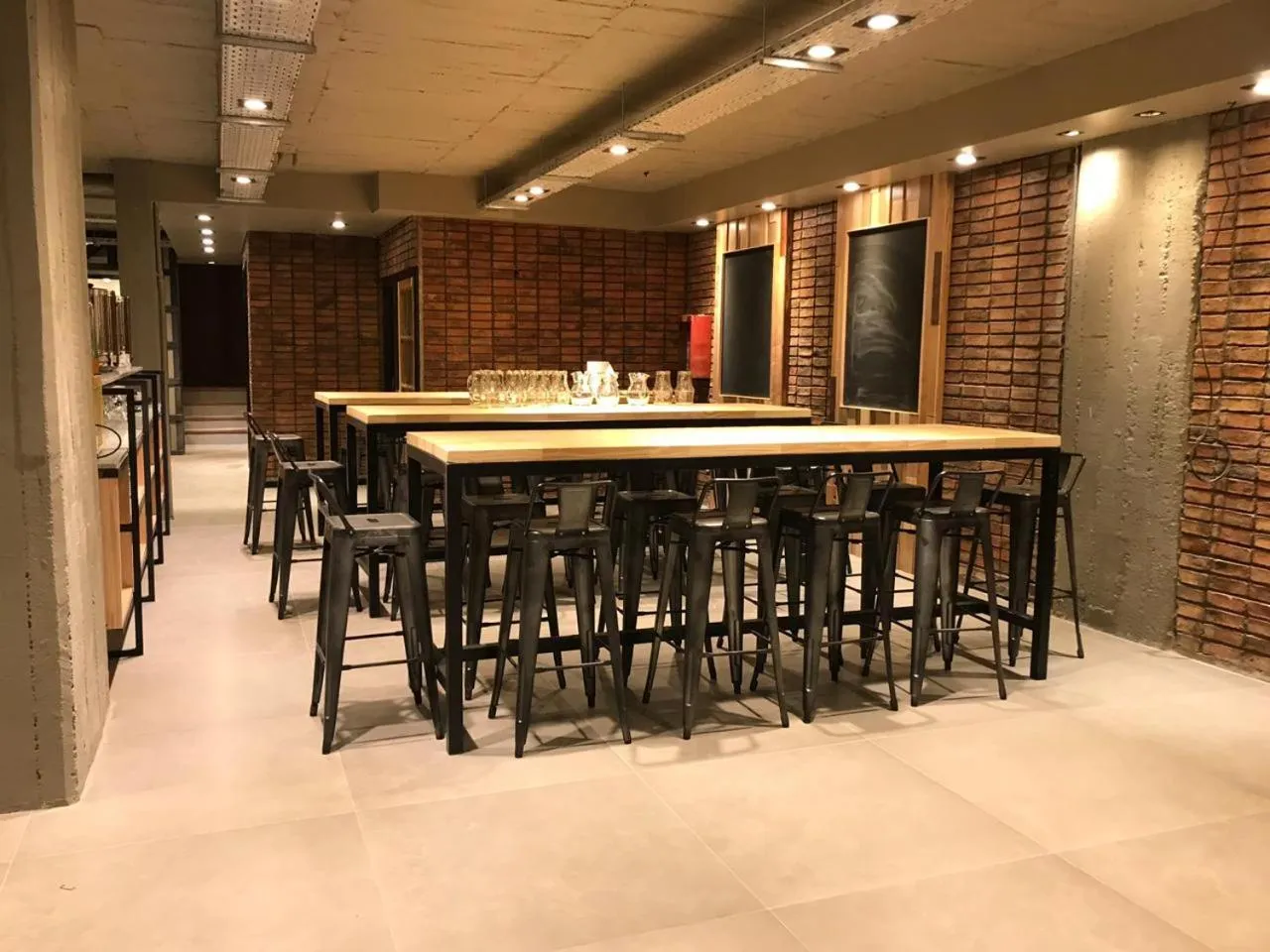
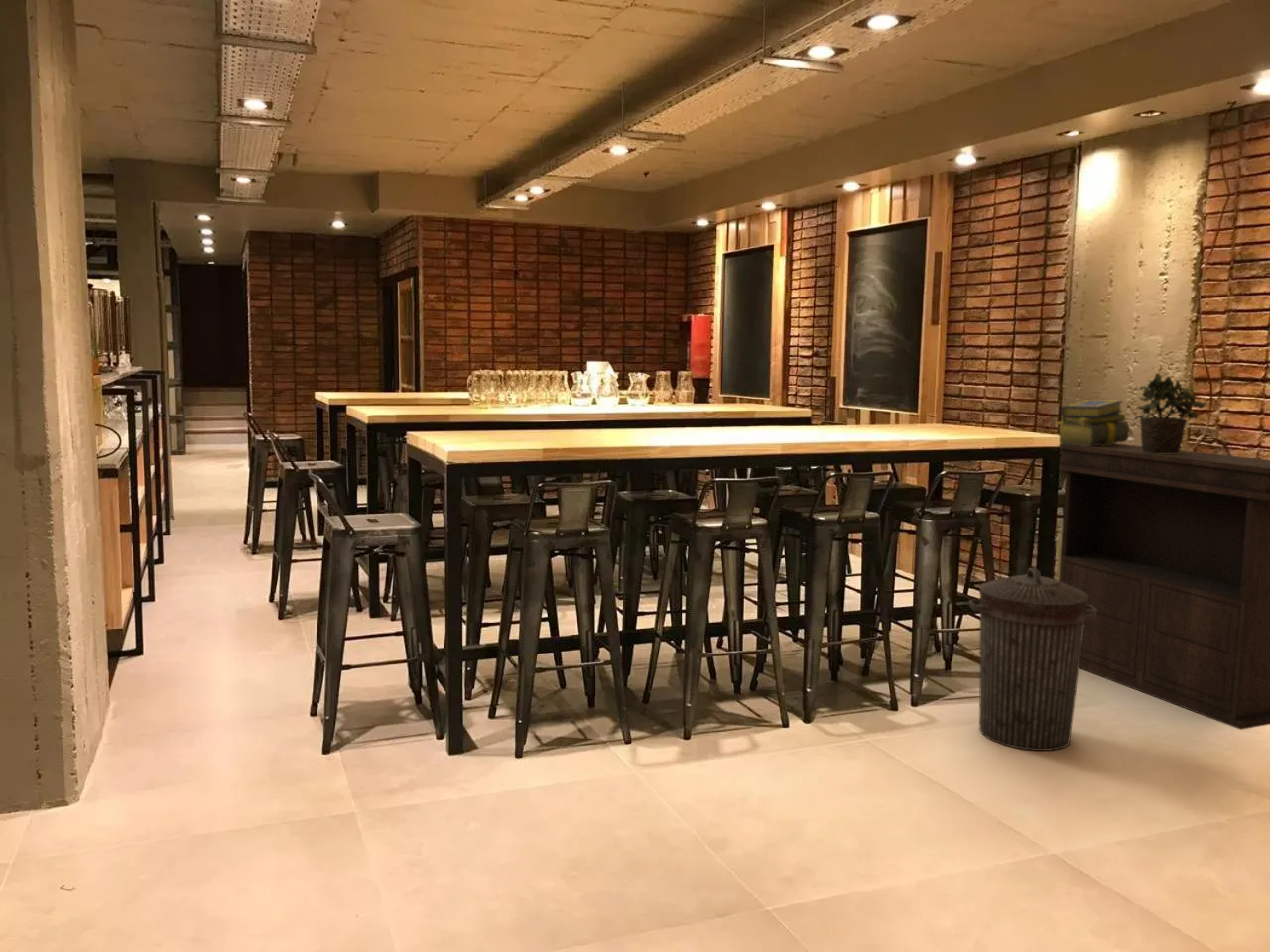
+ console table (1166, 571)
+ trash can (1029, 653)
+ stack of books (1092, 421)
+ potted plant (1161, 412)
